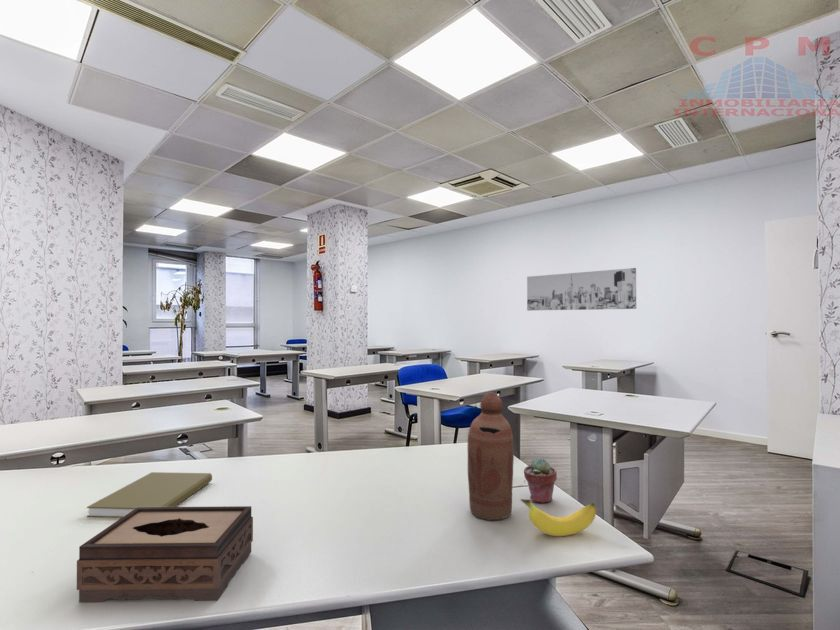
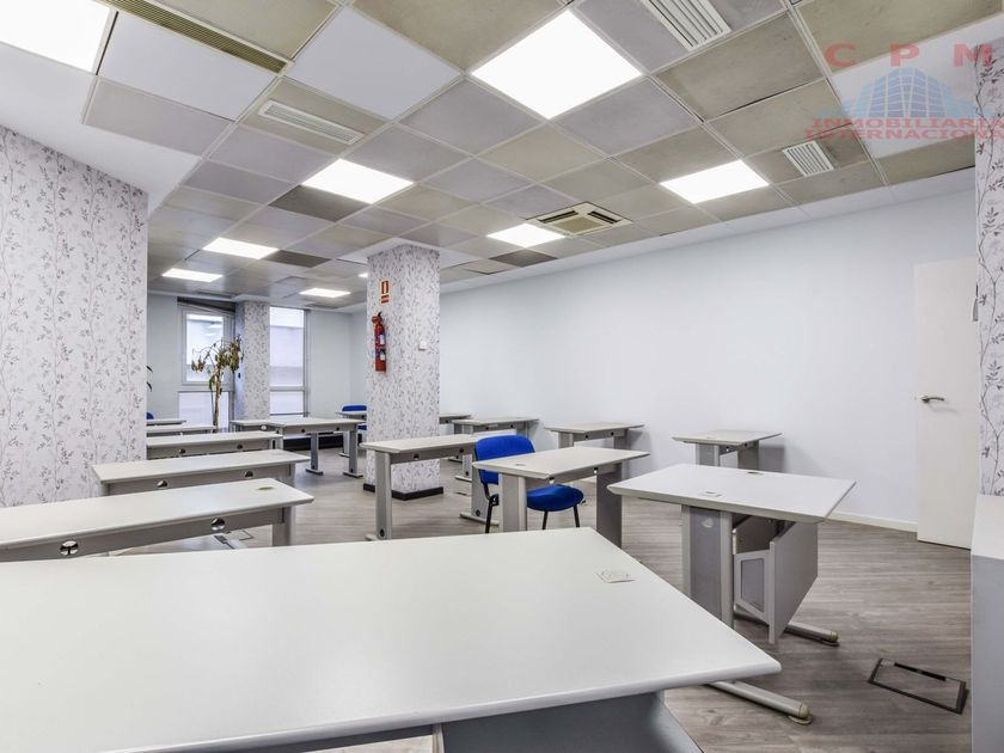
- potted succulent (540, 478)
- book (155, 493)
- tissue box (173, 549)
- banana (558, 517)
- bottle (490, 451)
- wall art (576, 291)
